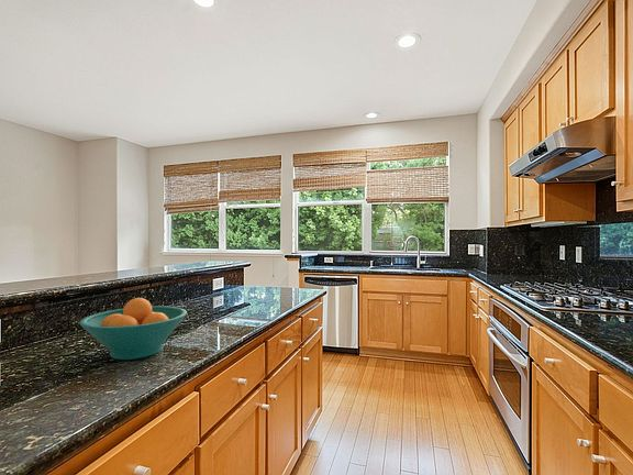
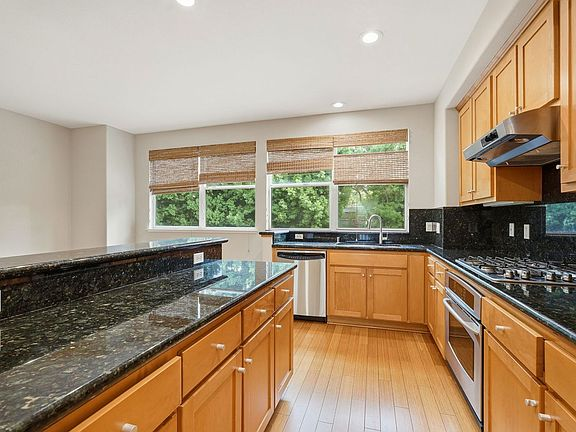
- fruit bowl (136, 325)
